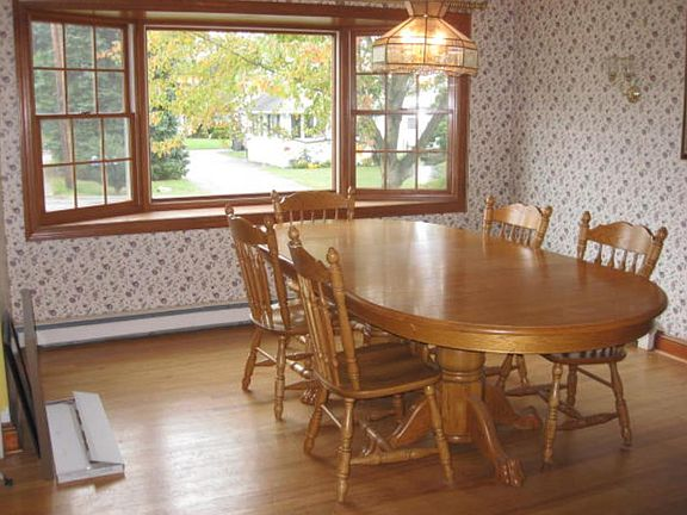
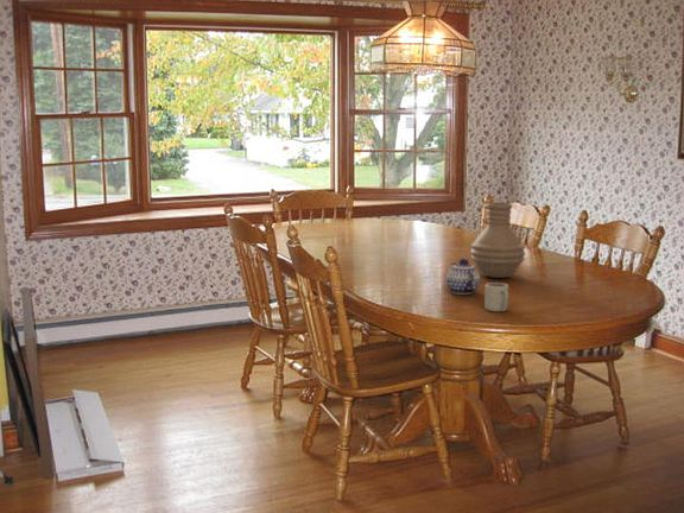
+ teapot (462, 276)
+ cup (498, 297)
+ vase (498, 240)
